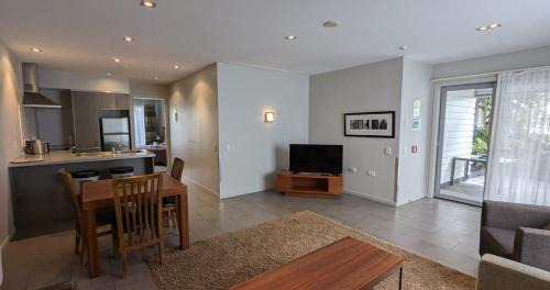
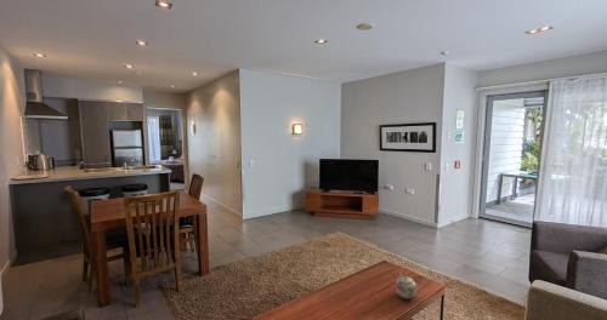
+ teapot (404, 285)
